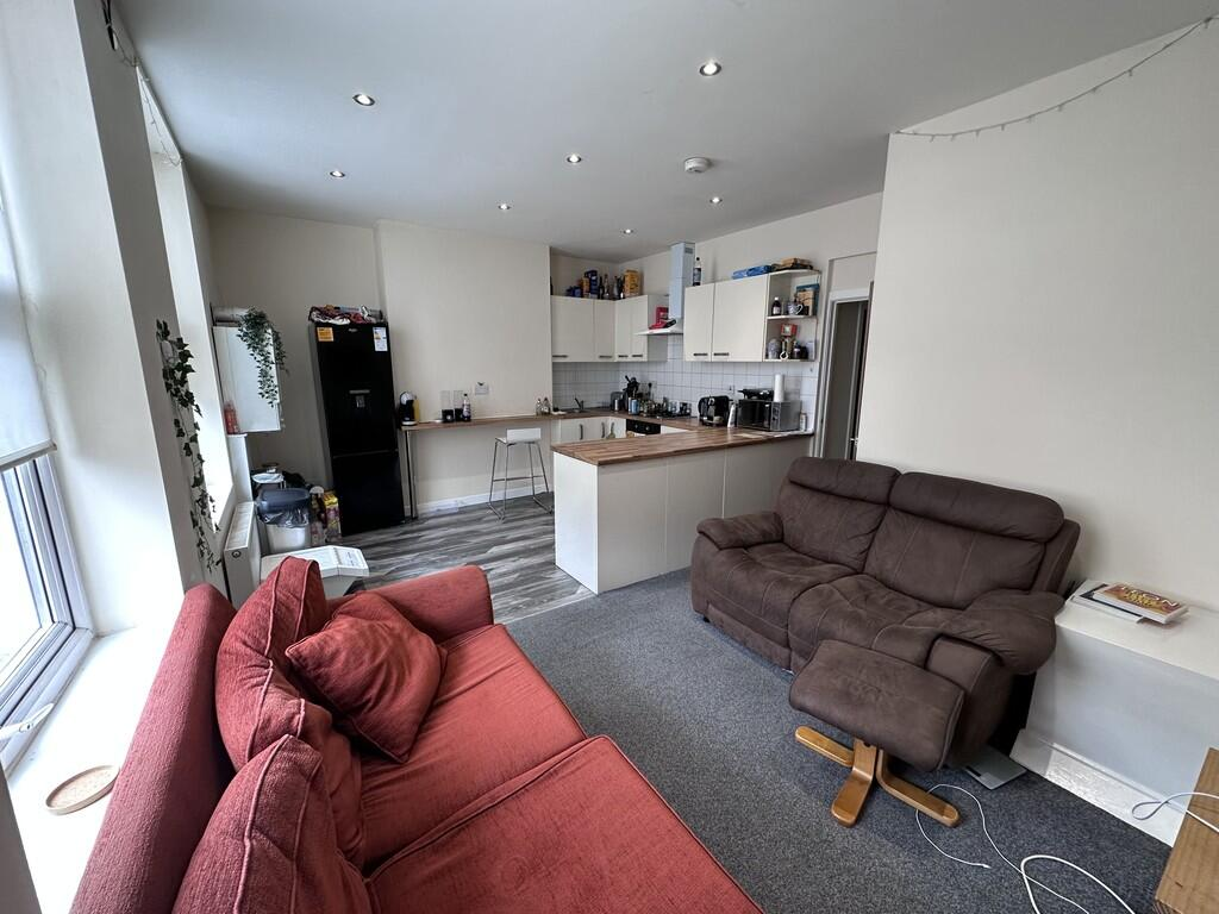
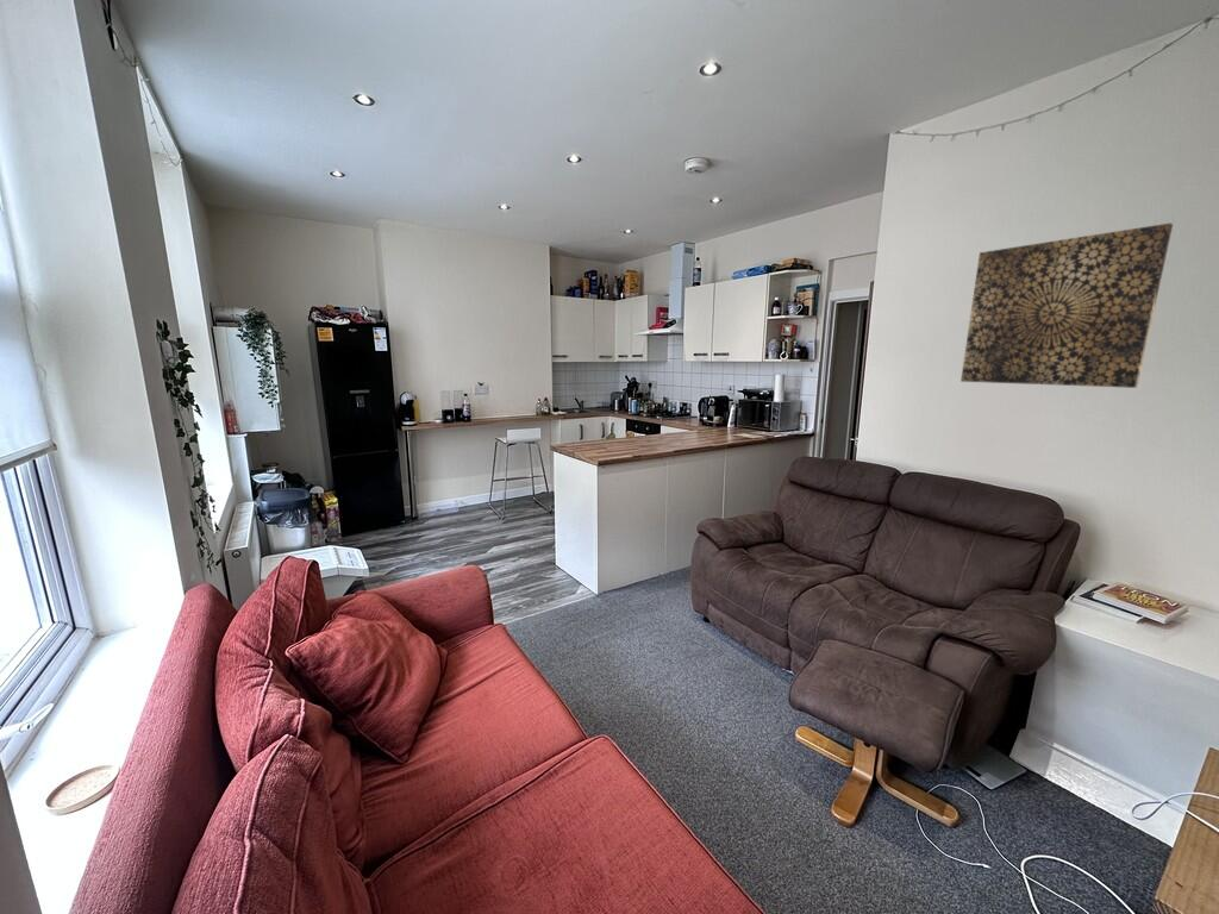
+ wall art (1051, 314)
